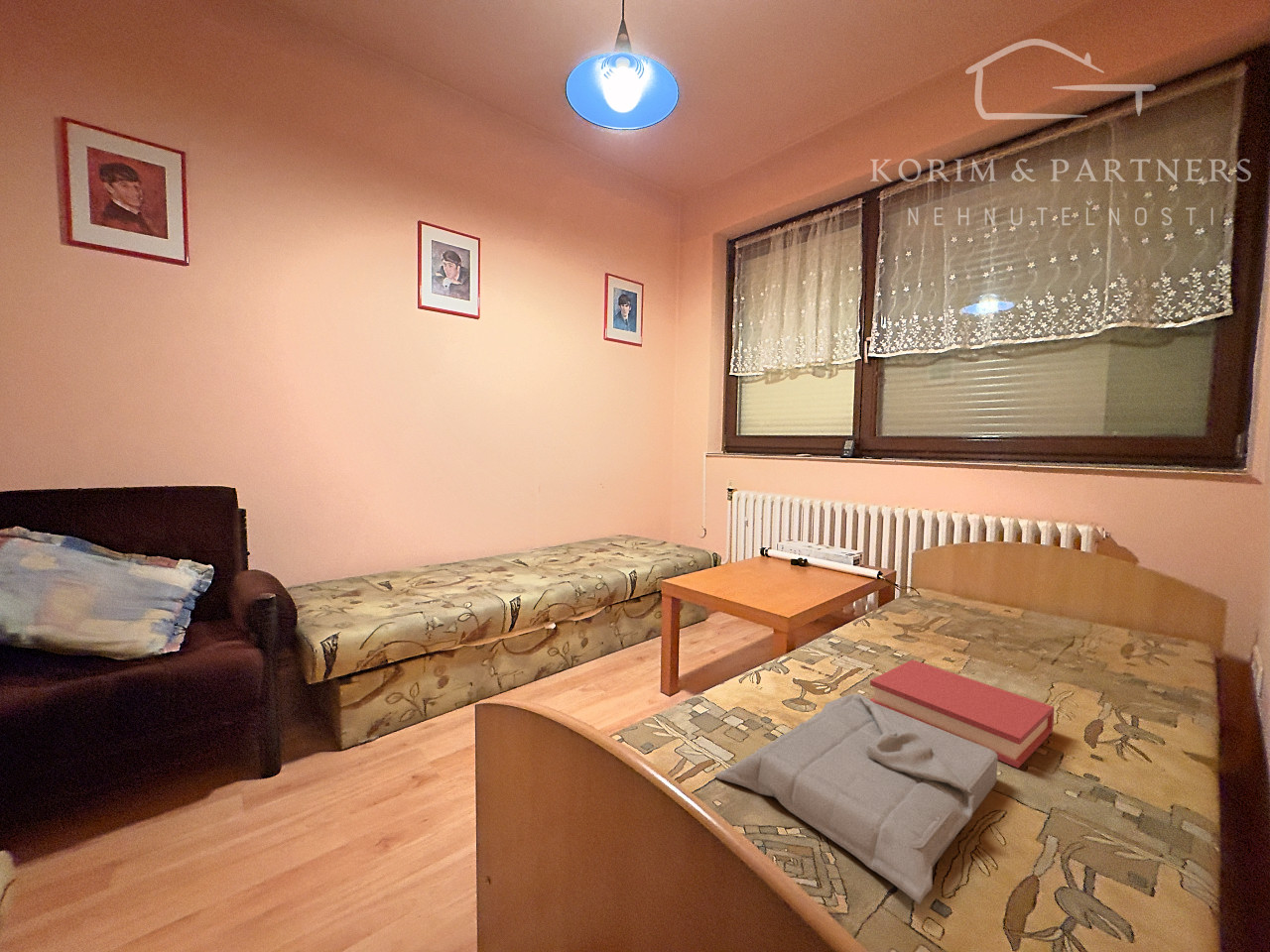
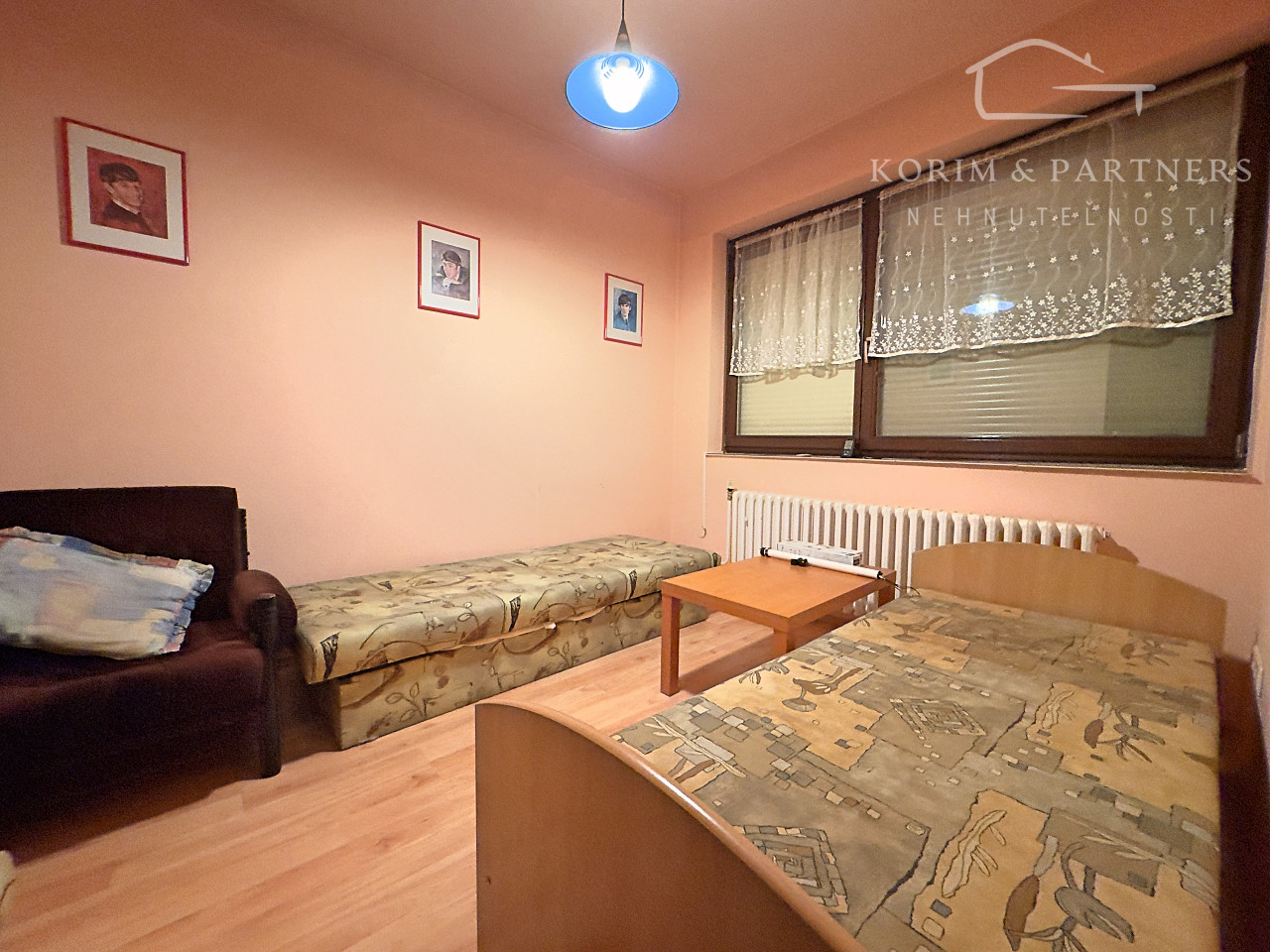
- hardback book (956, 704)
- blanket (863, 758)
